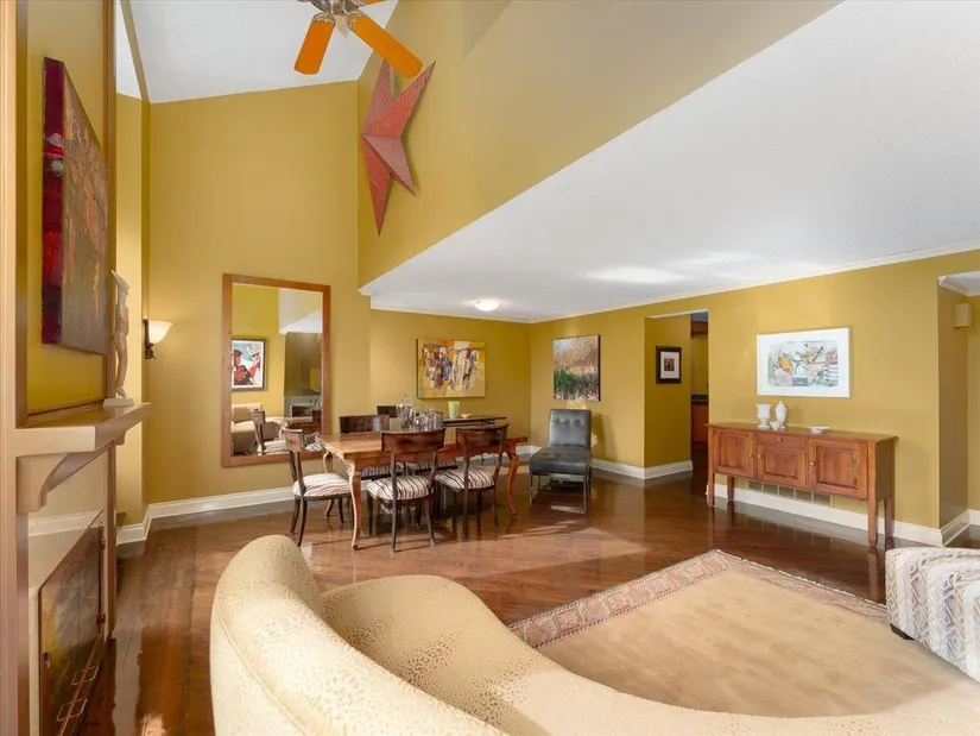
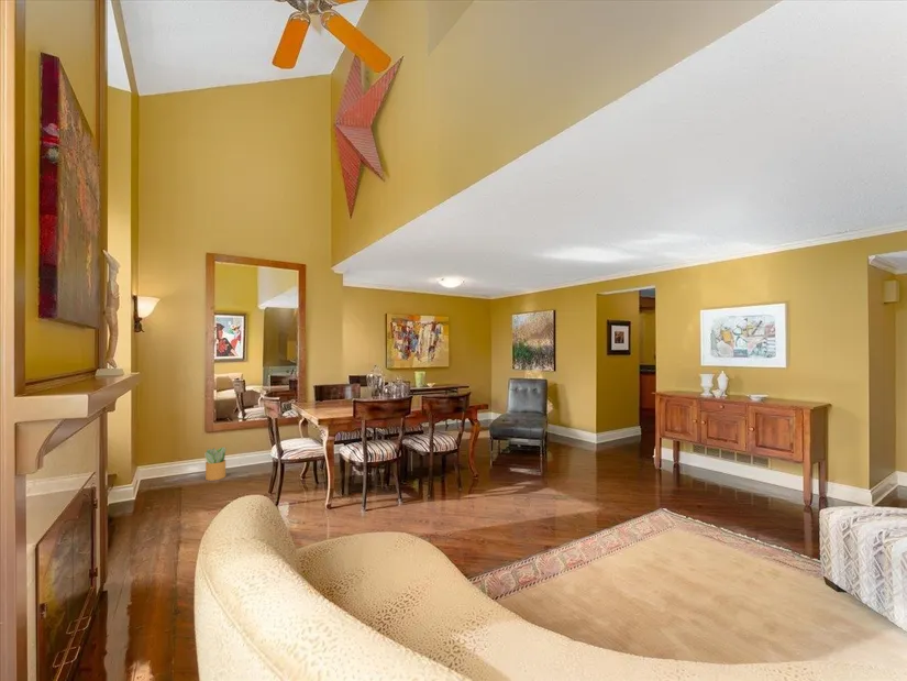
+ potted plant (213, 463)
